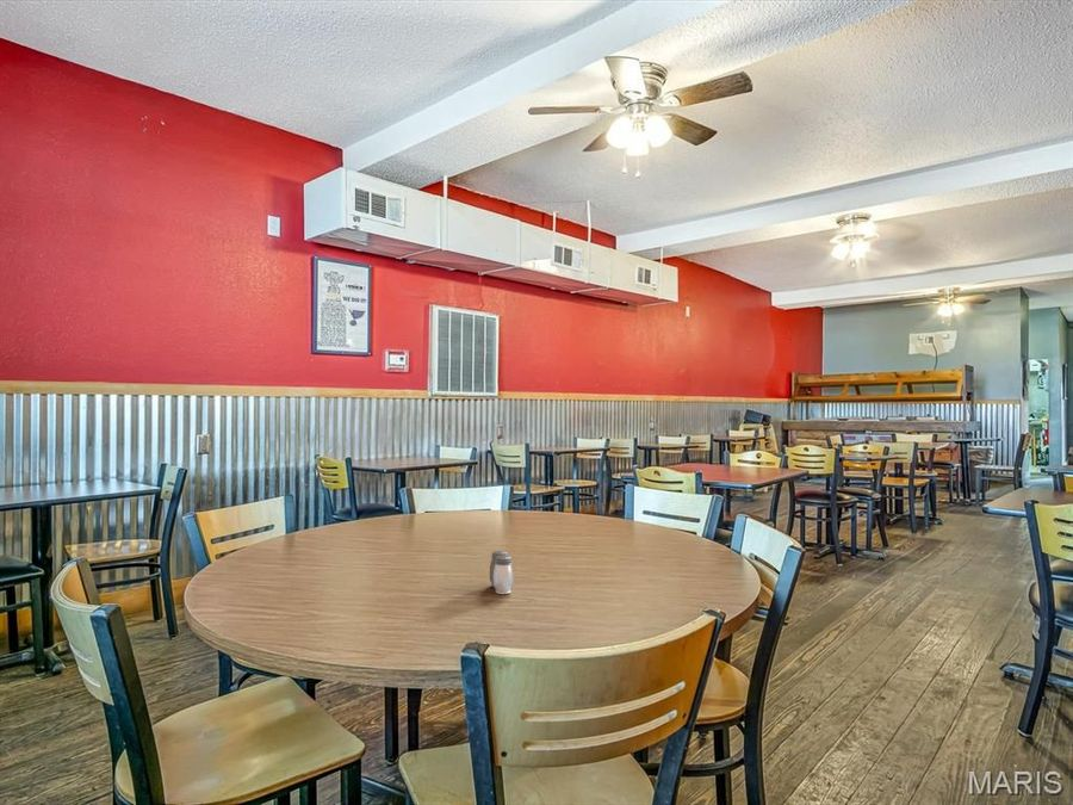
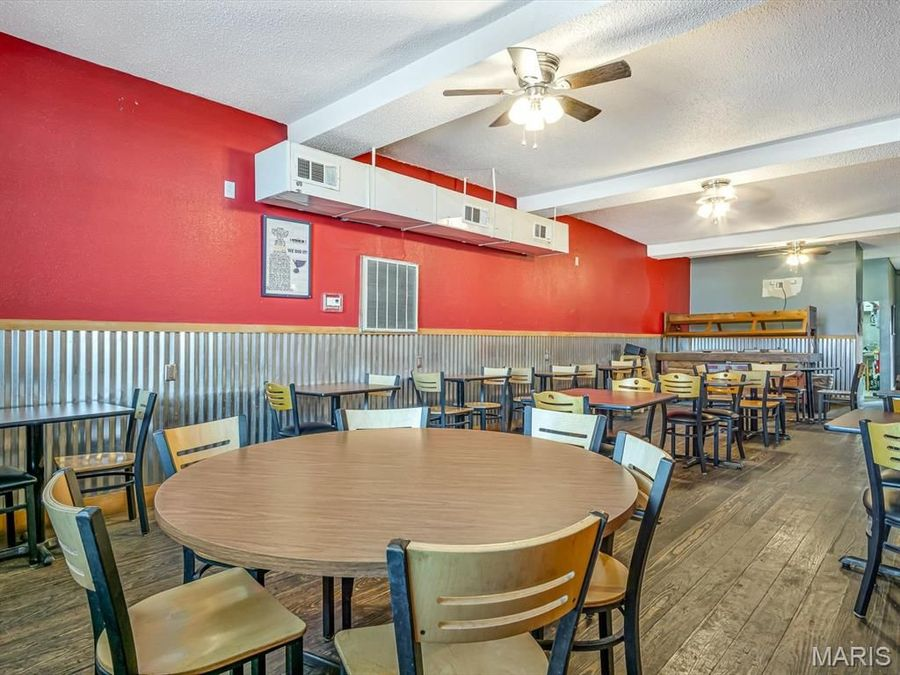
- salt and pepper shaker (501, 570)
